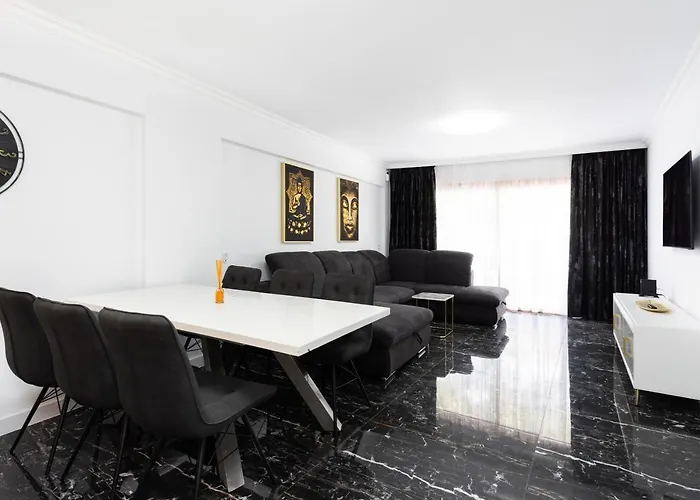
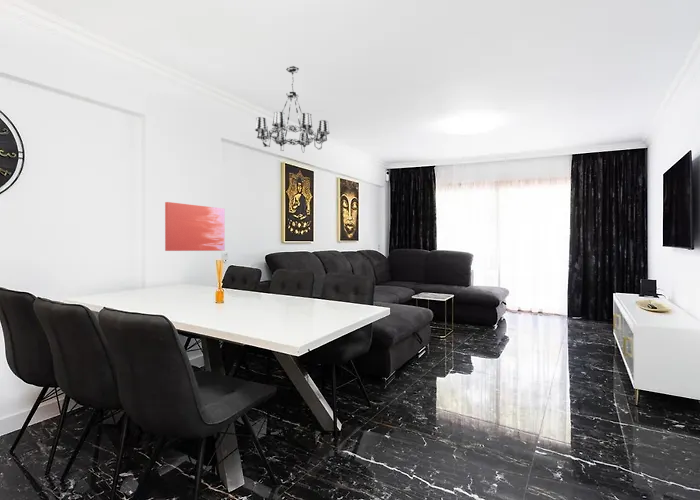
+ wall art (197, 228)
+ chandelier (290, 105)
